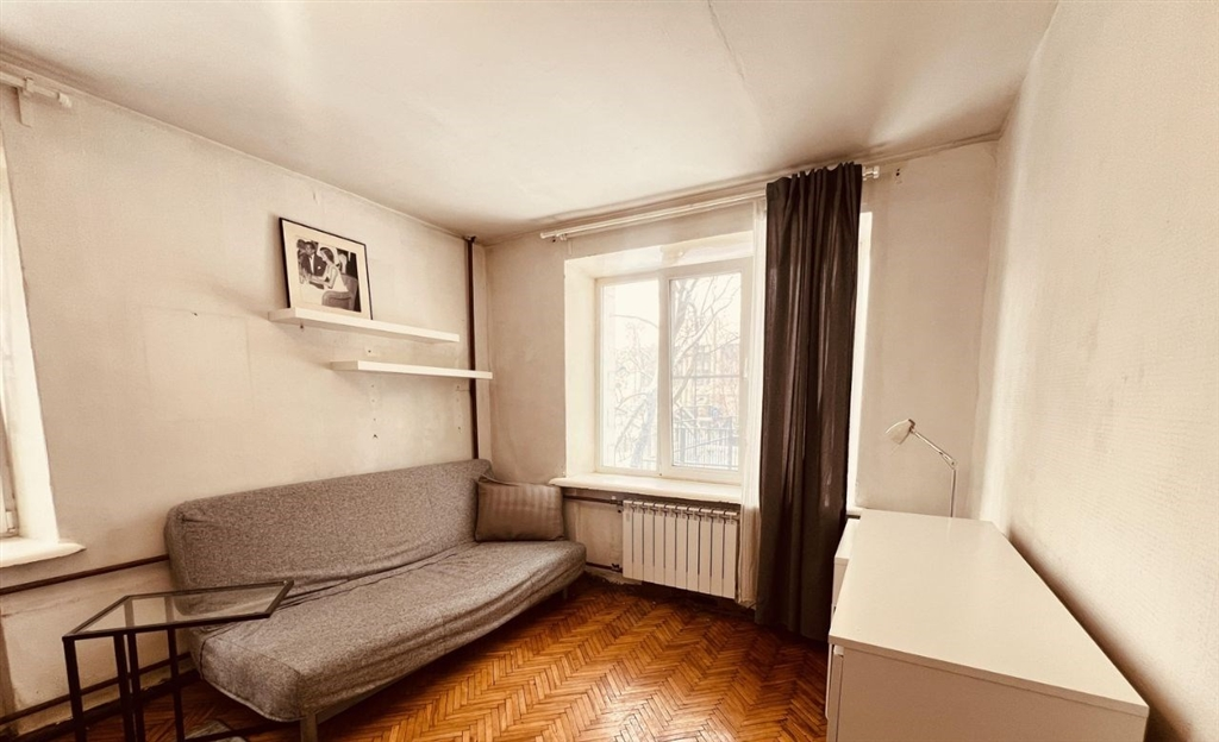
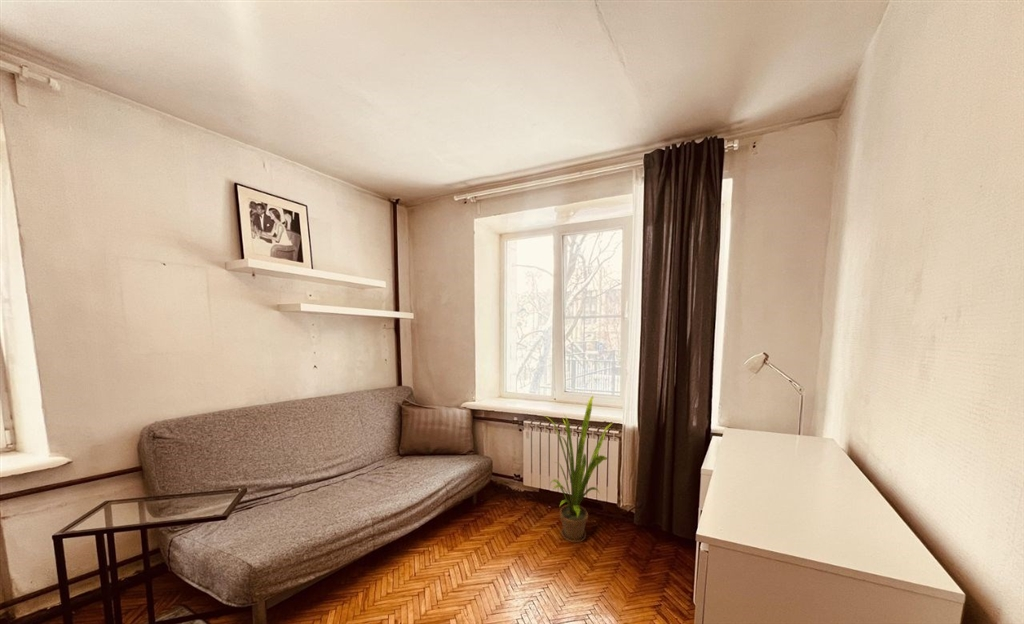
+ house plant (573, 468)
